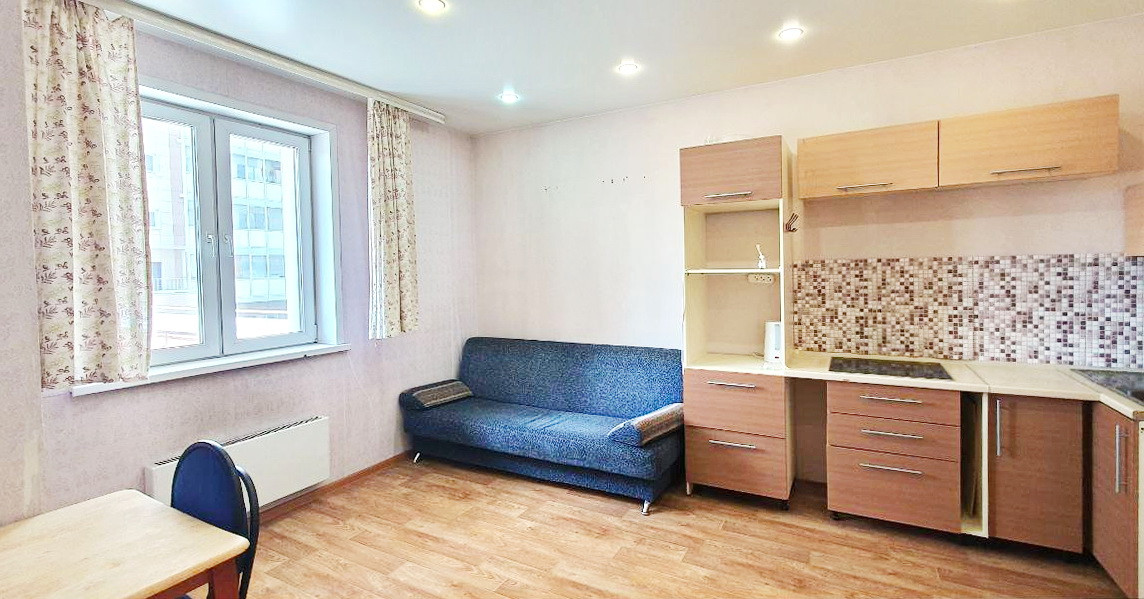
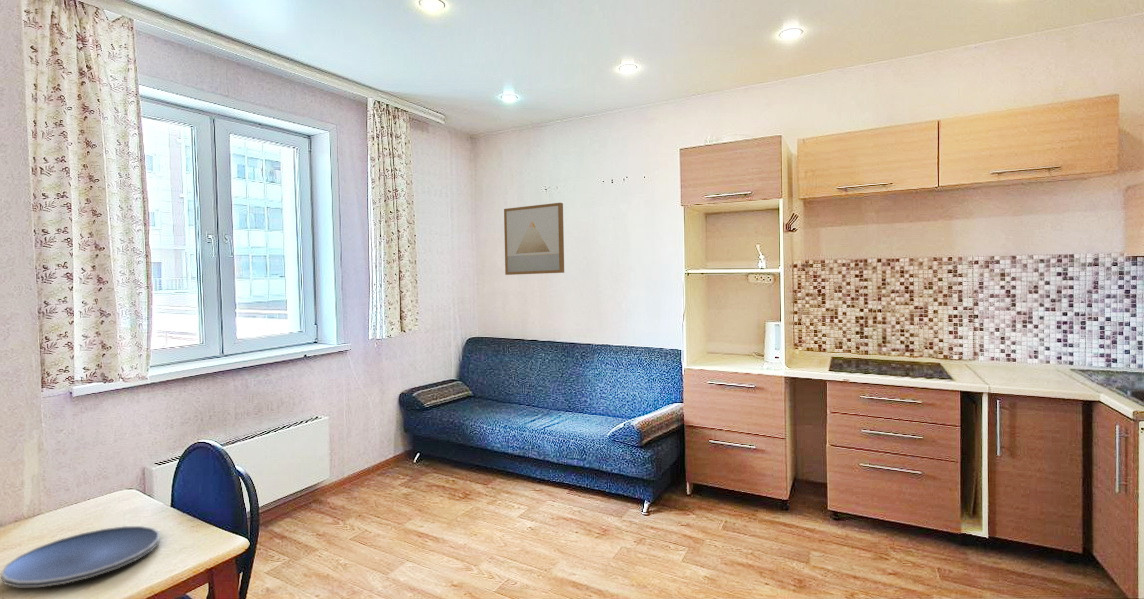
+ plate (86, 555)
+ wall art (533, 239)
